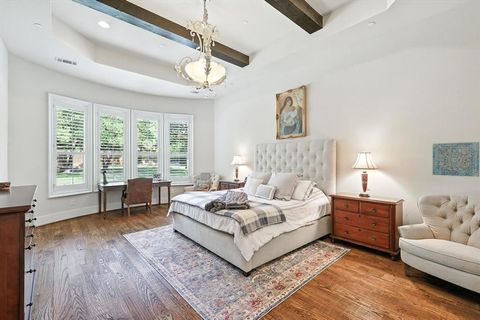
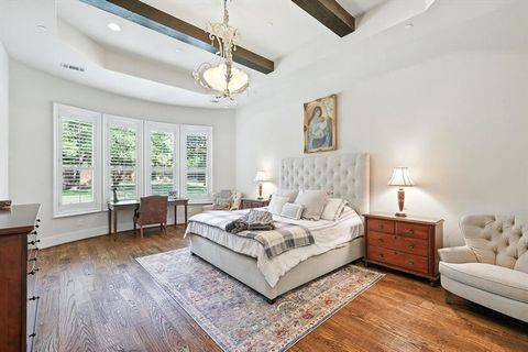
- wall art (454, 159)
